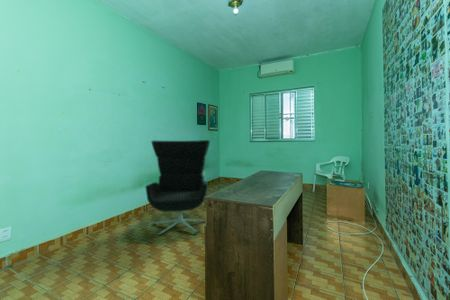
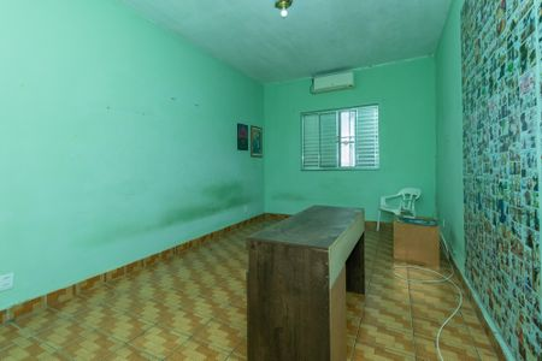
- office chair (179, 182)
